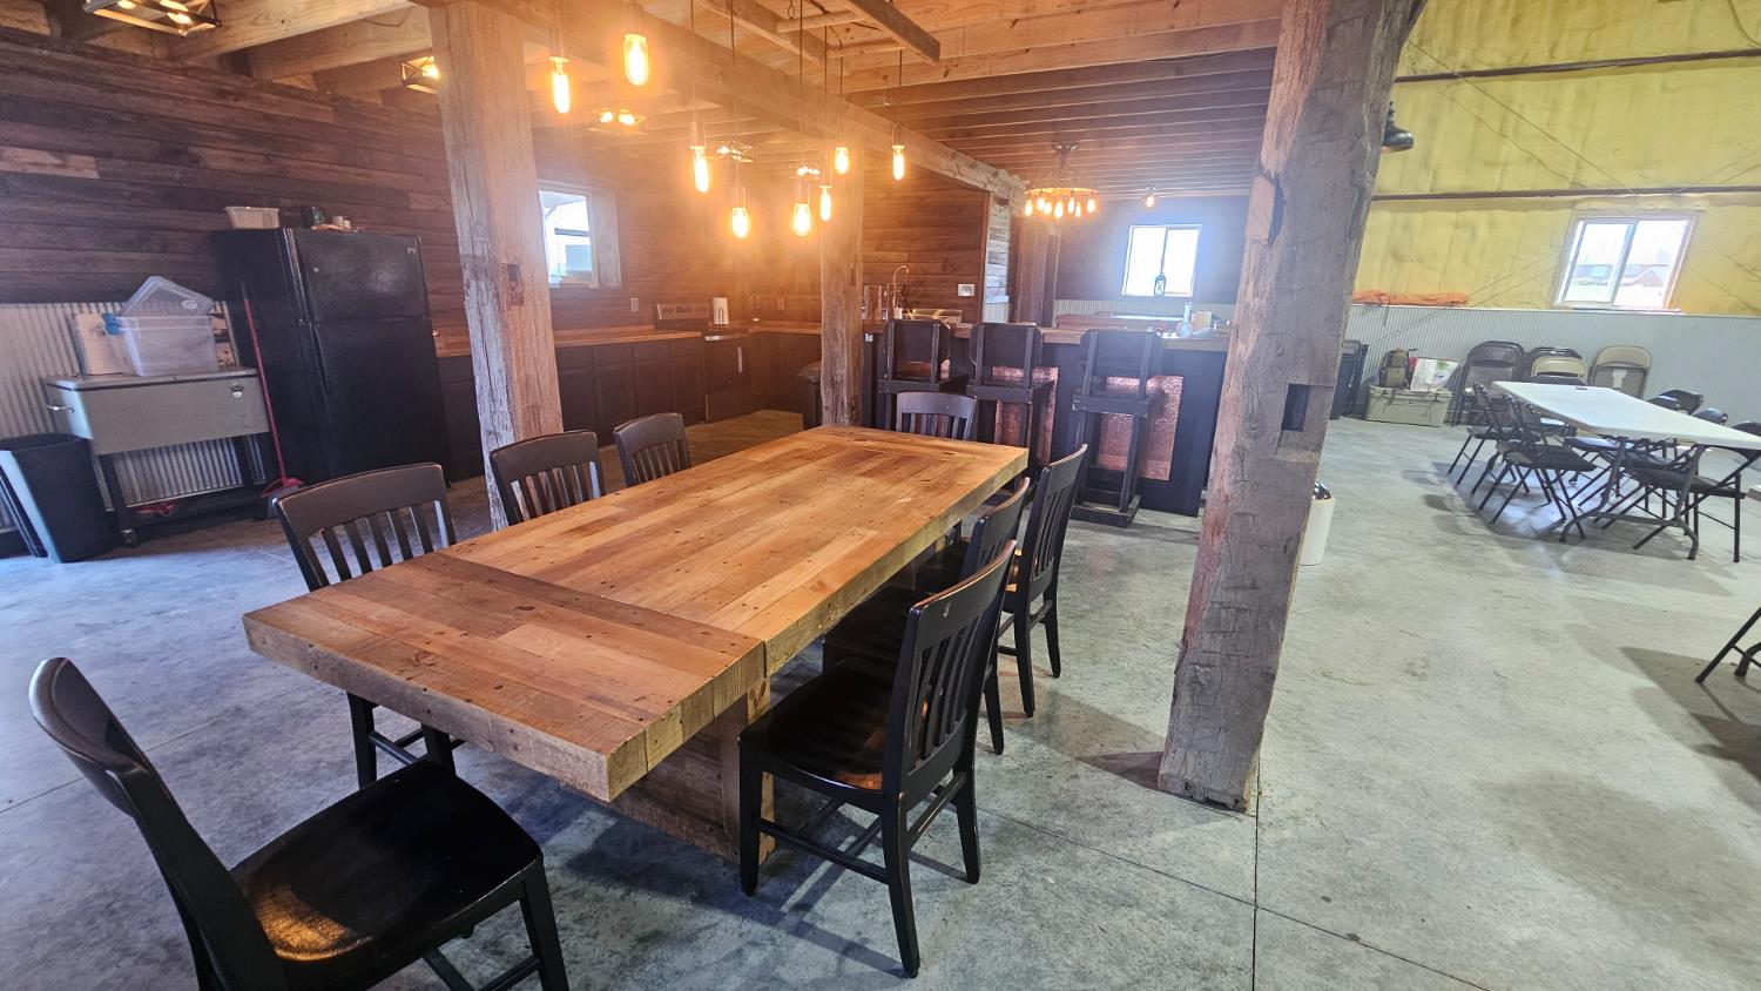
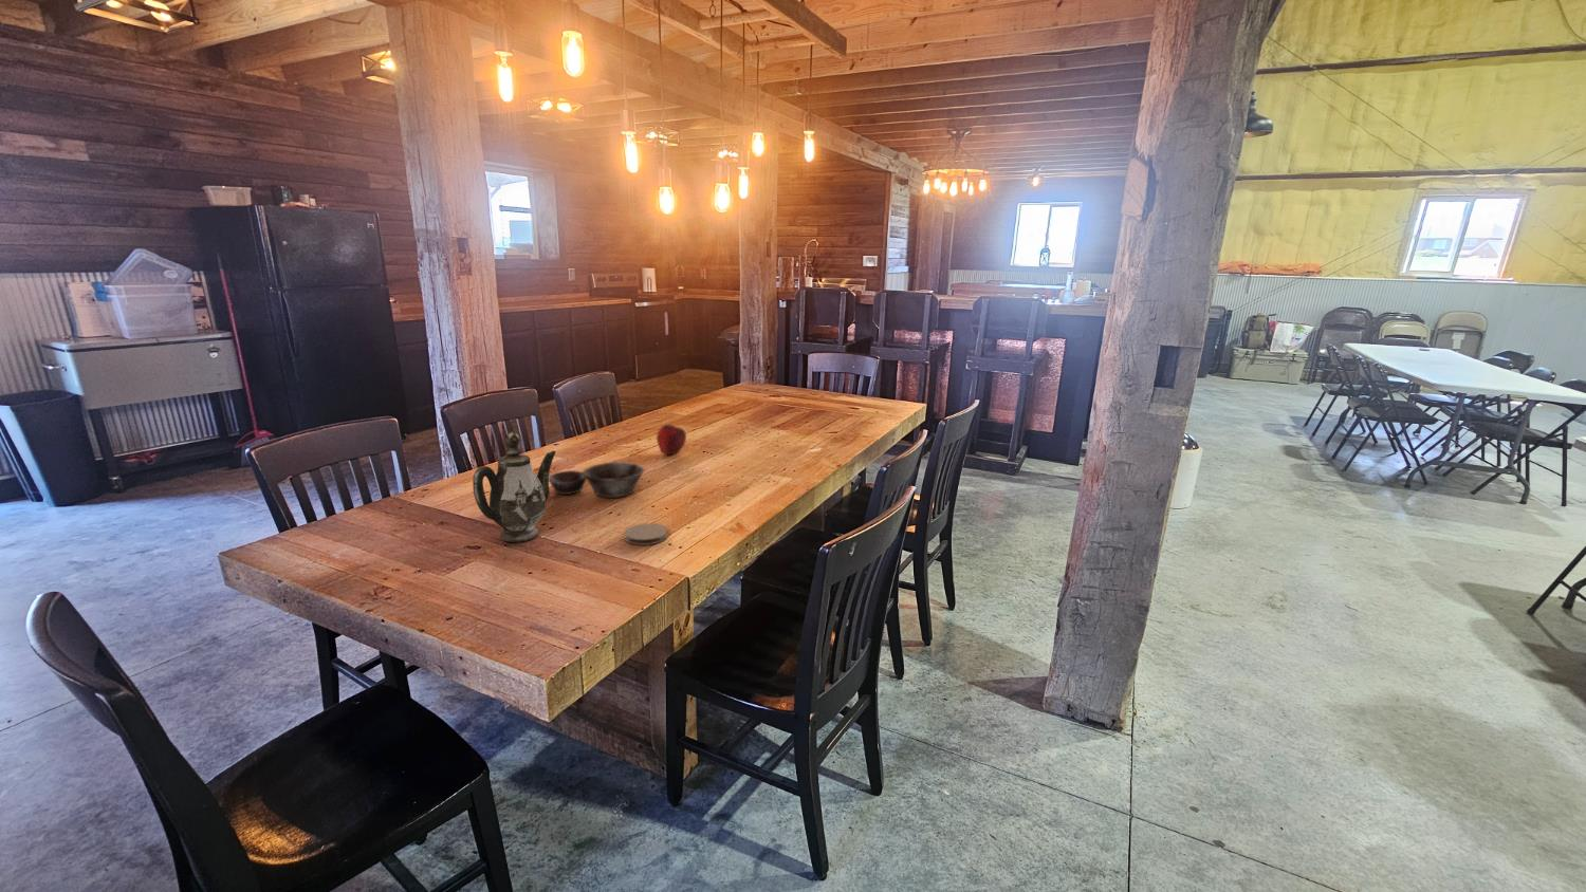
+ apple (671, 439)
+ coaster (646, 534)
+ teapot (518, 484)
+ bowl (597, 480)
